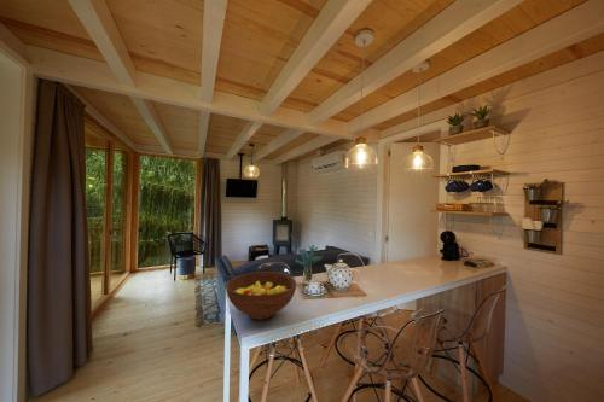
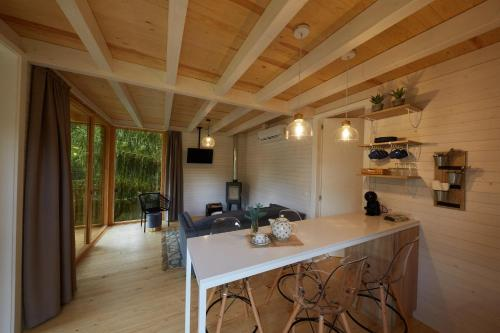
- fruit bowl (261, 297)
